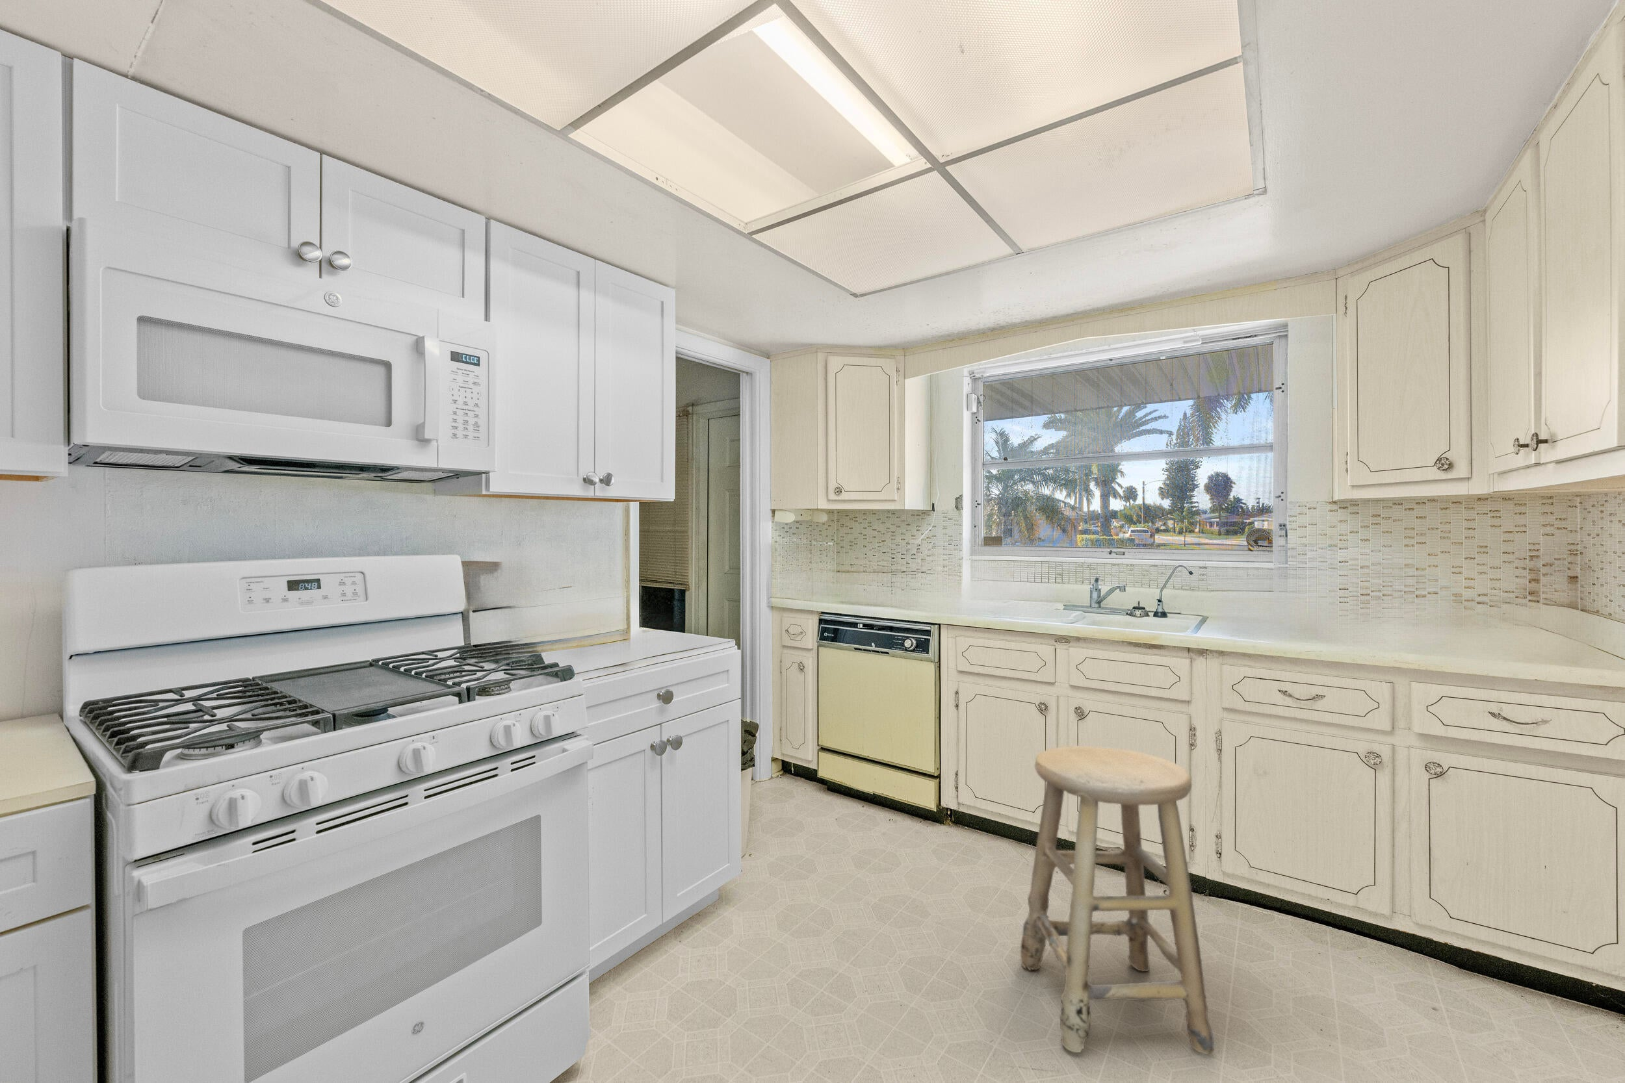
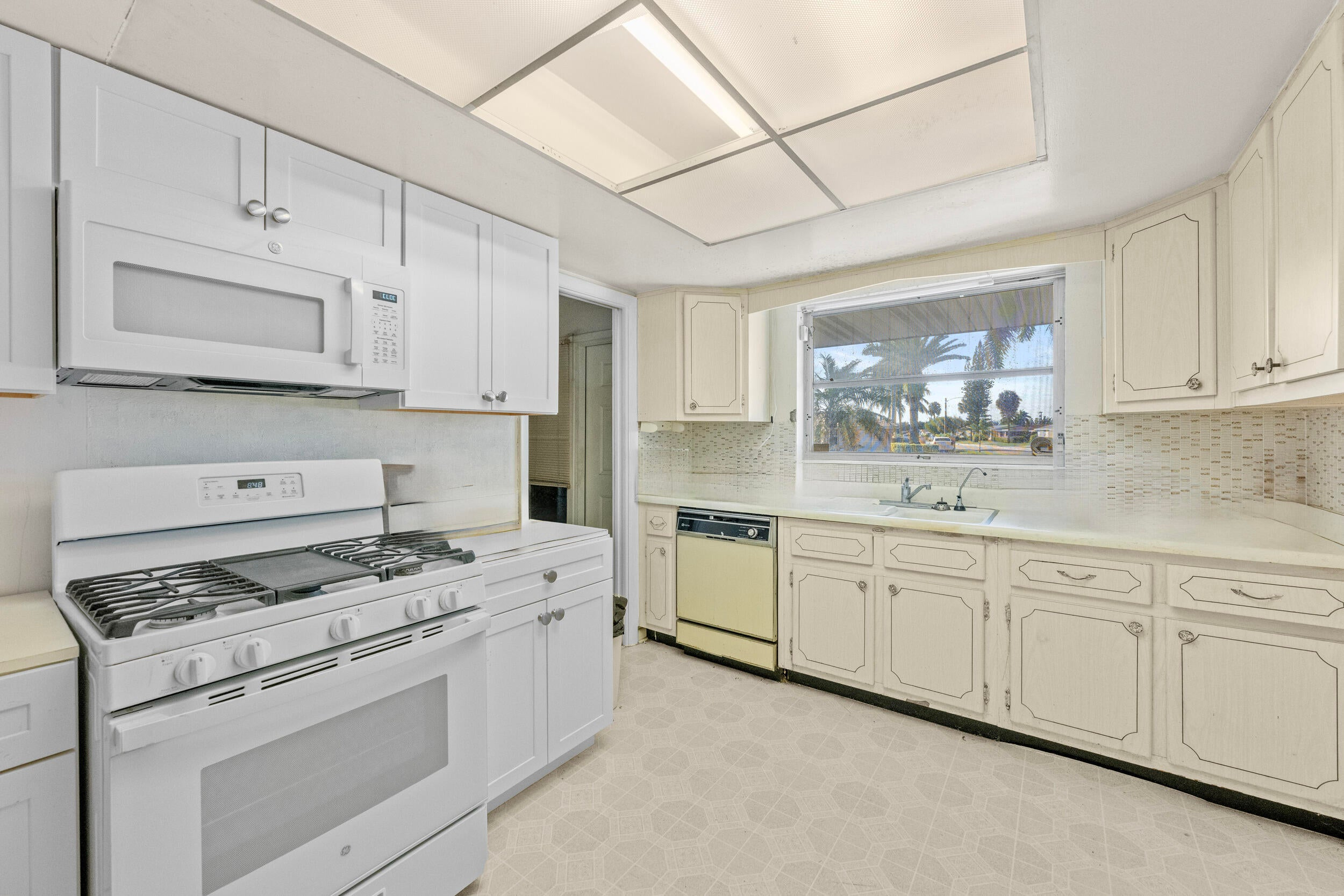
- step stool (1109, 896)
